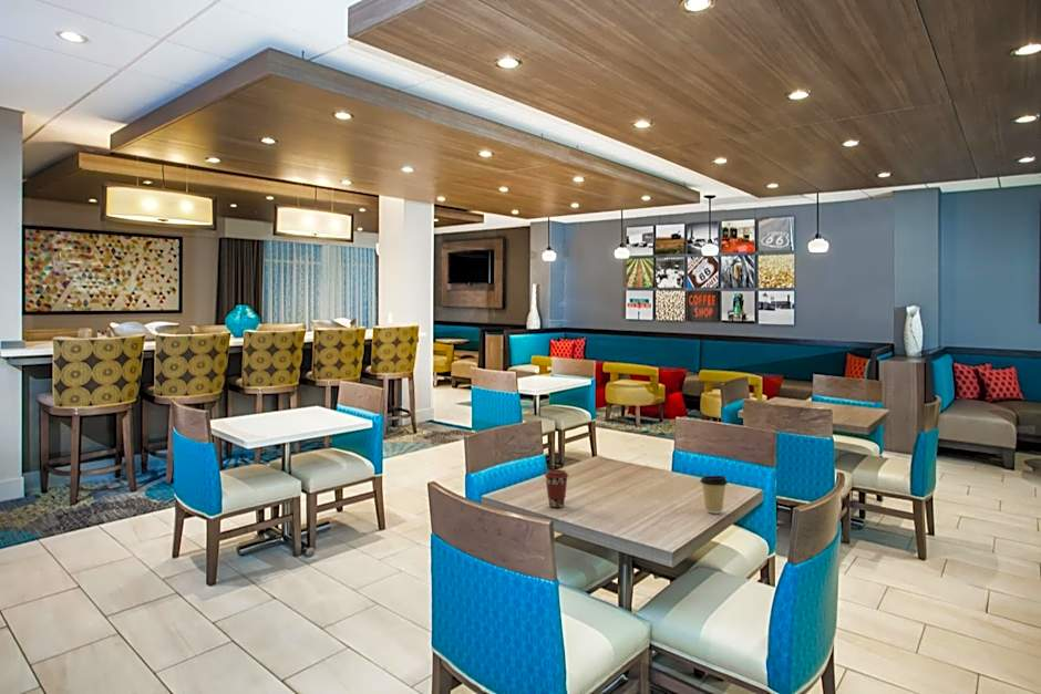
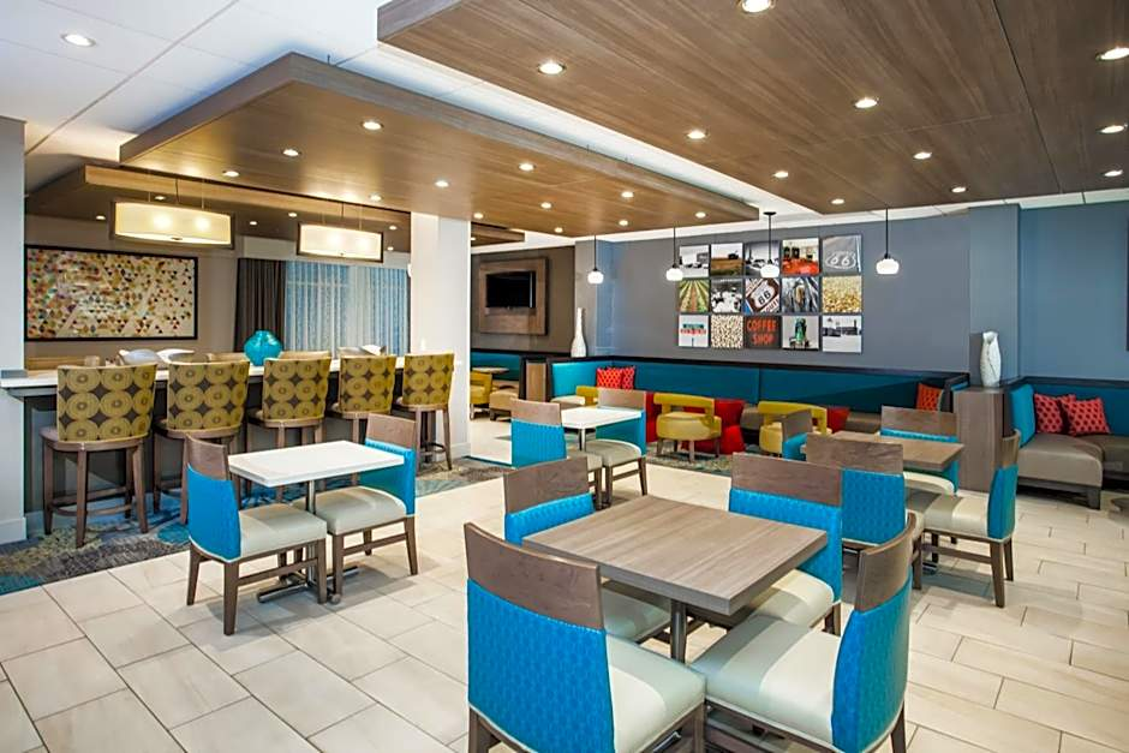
- coffee cup (556, 488)
- coffee cup (713, 494)
